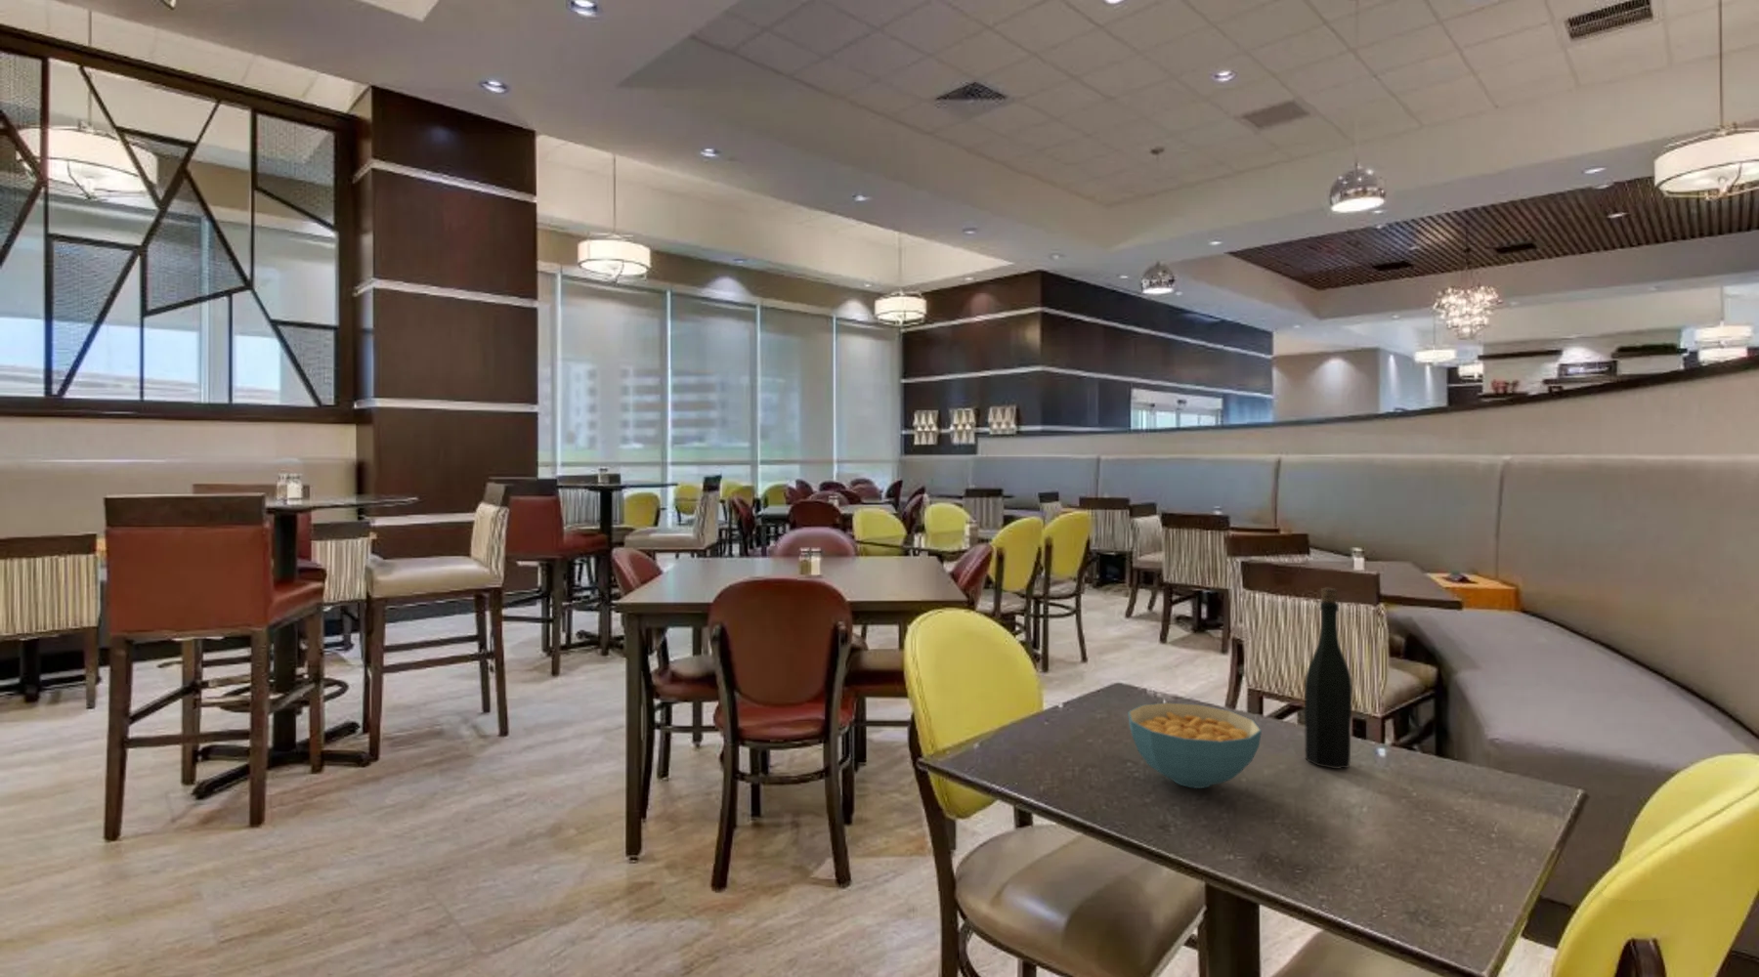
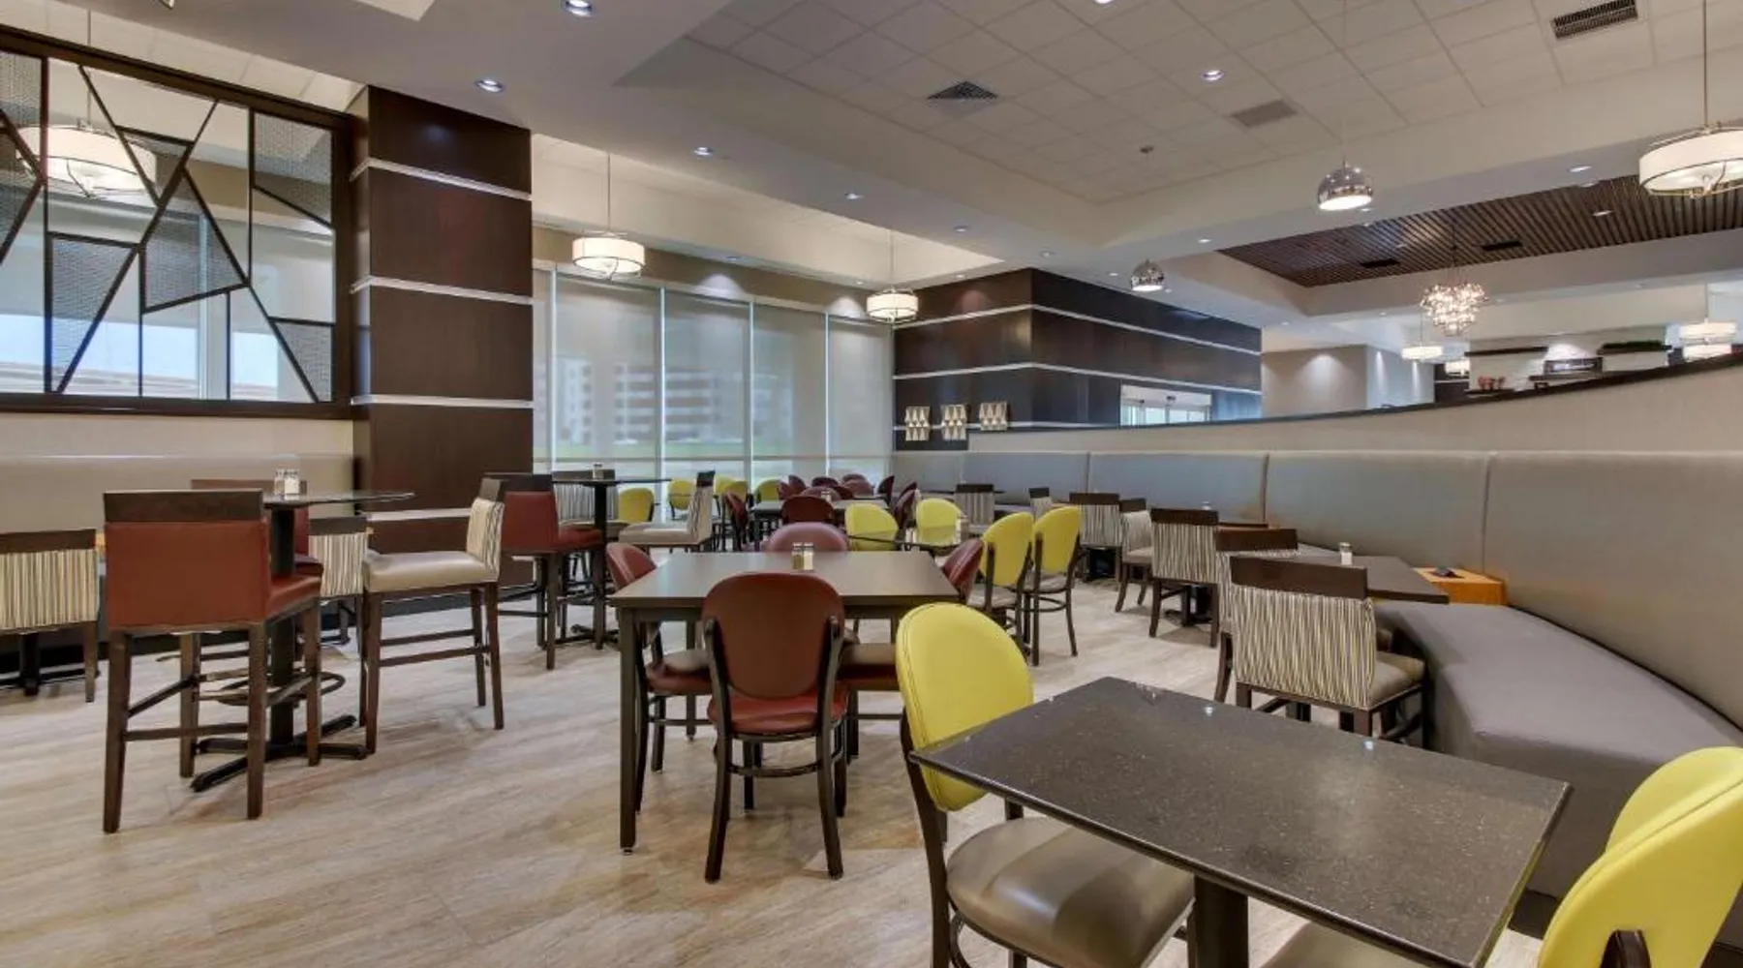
- bottle (1328, 675)
- cereal bowl (1191, 751)
